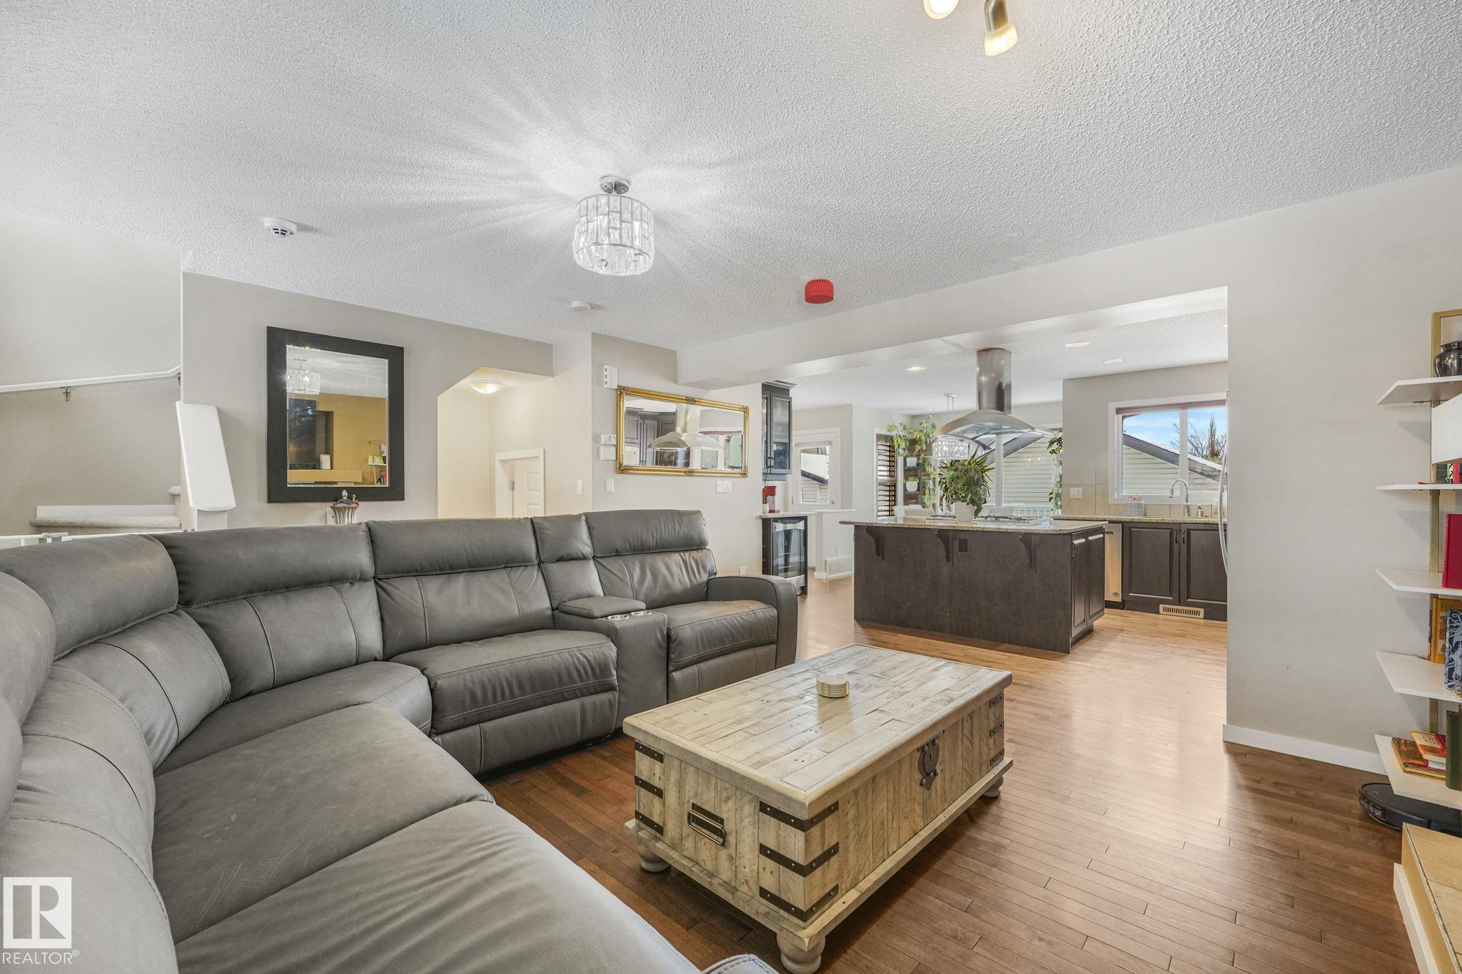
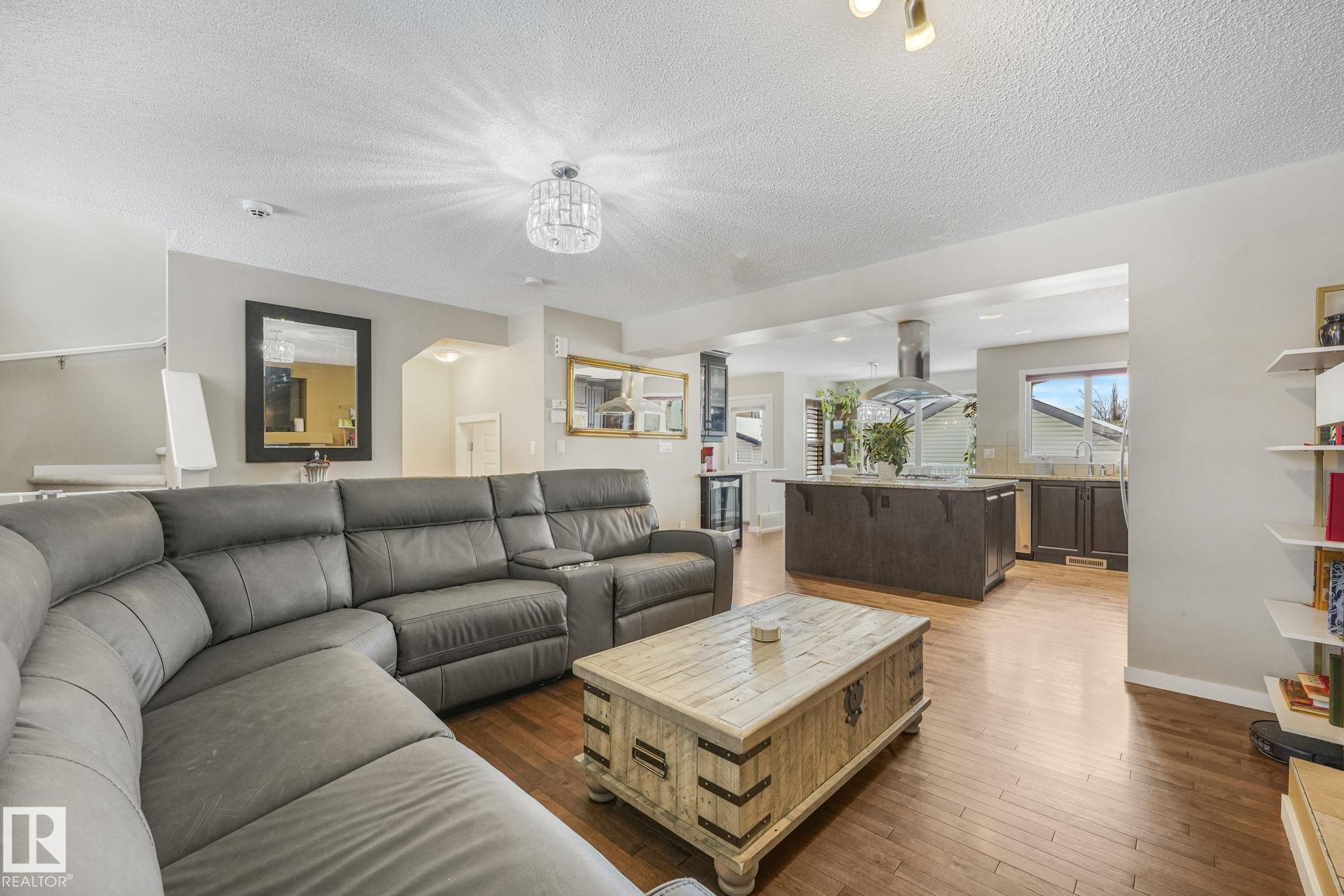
- smoke detector (819, 291)
